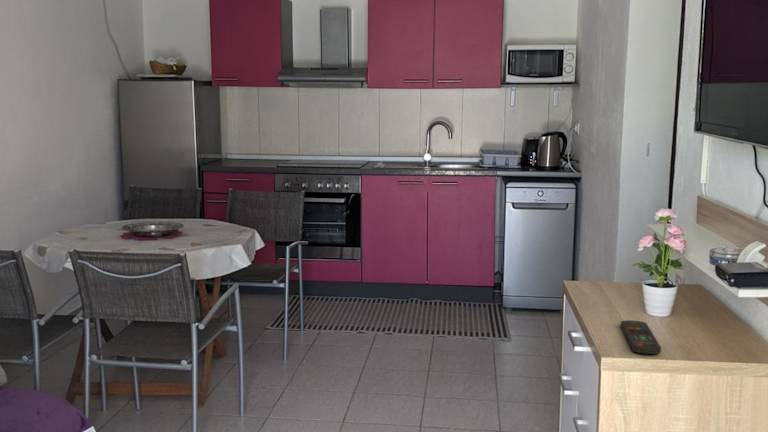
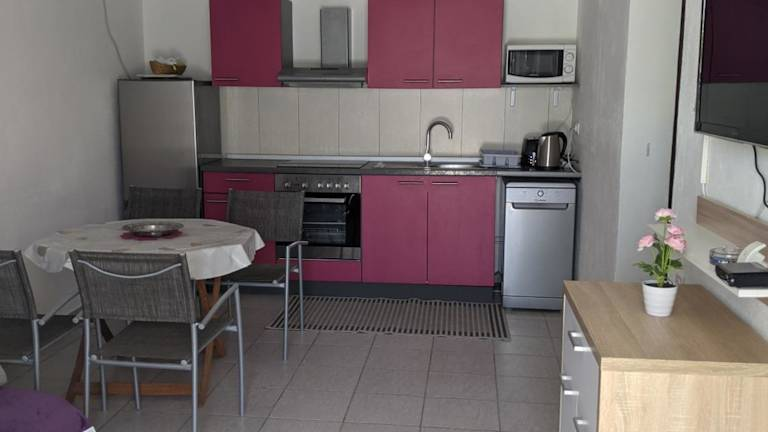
- remote control (639, 335)
